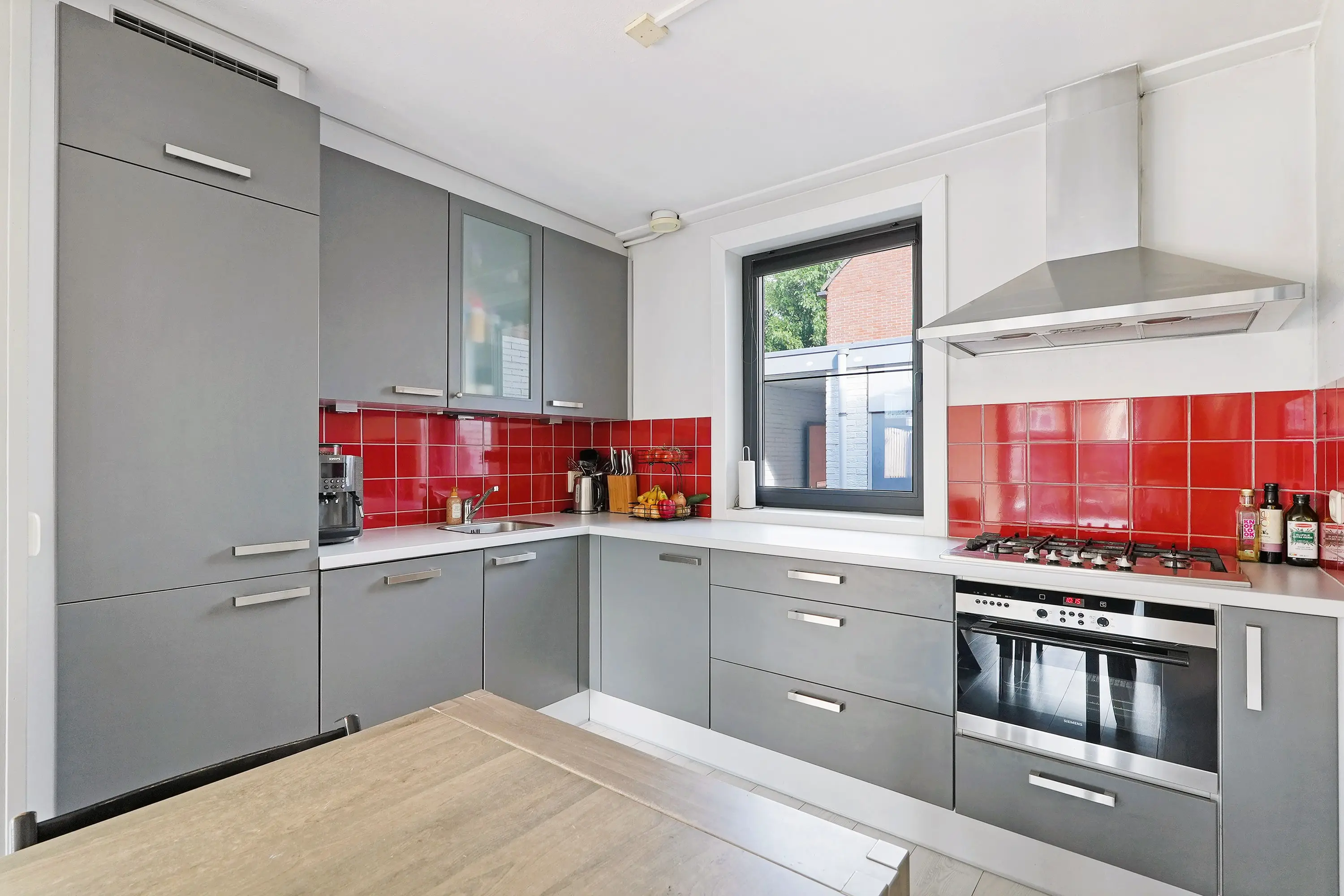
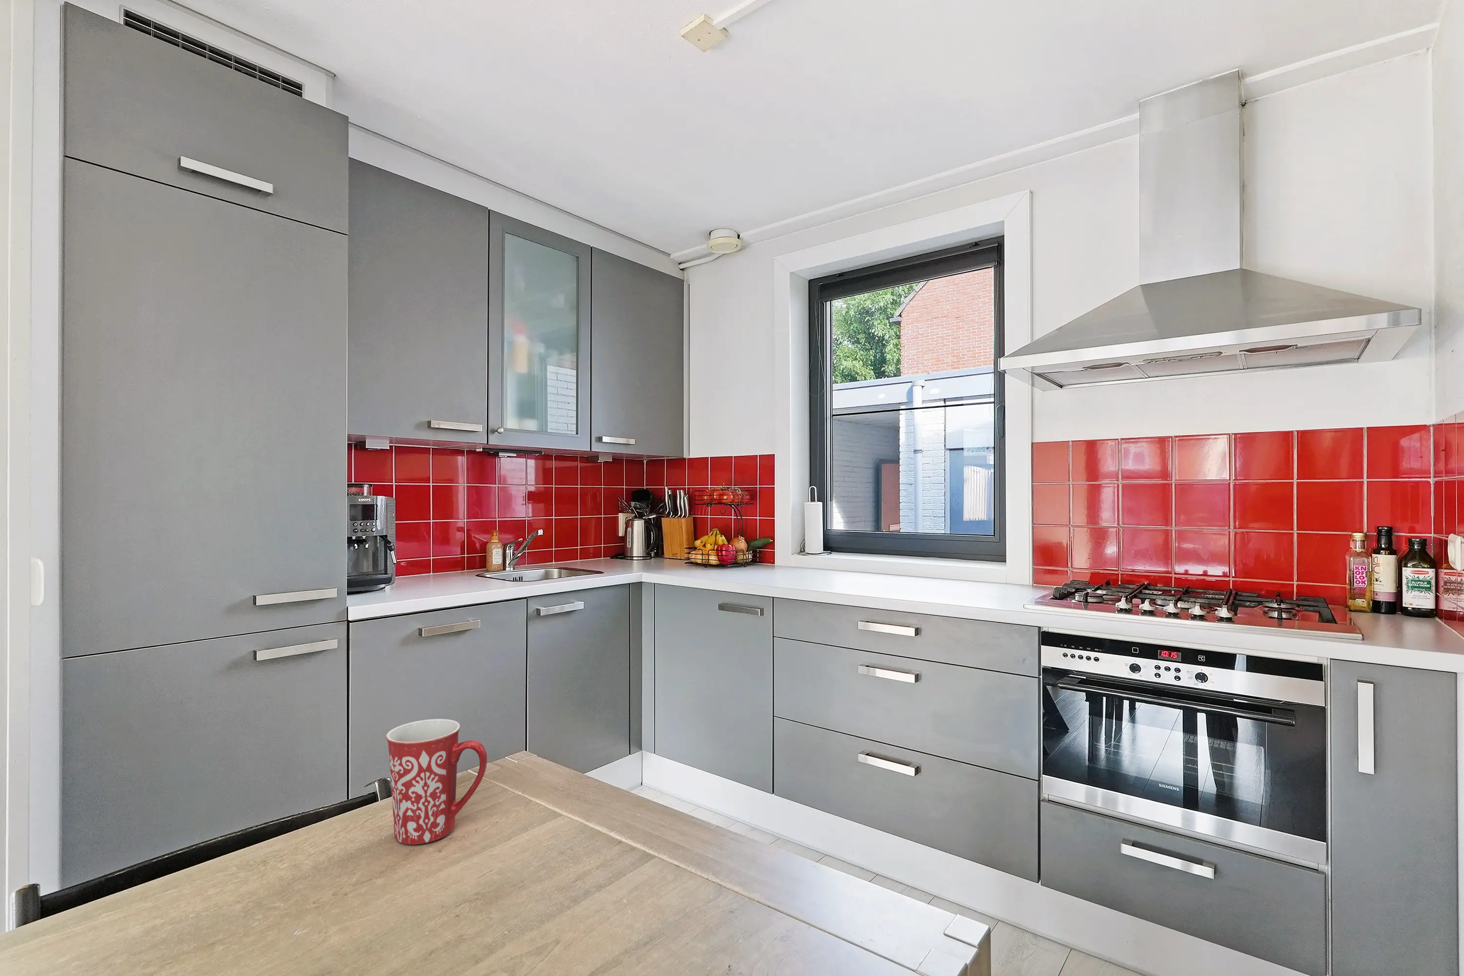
+ mug (437, 780)
